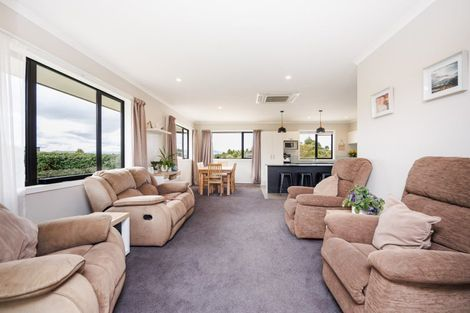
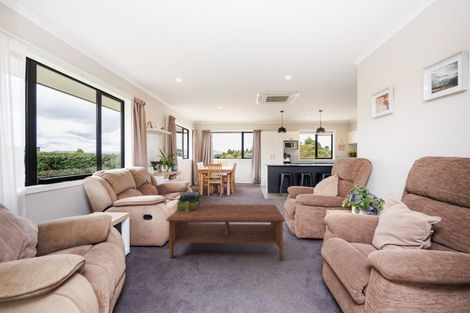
+ coffee table (227, 228)
+ stack of books (189, 200)
